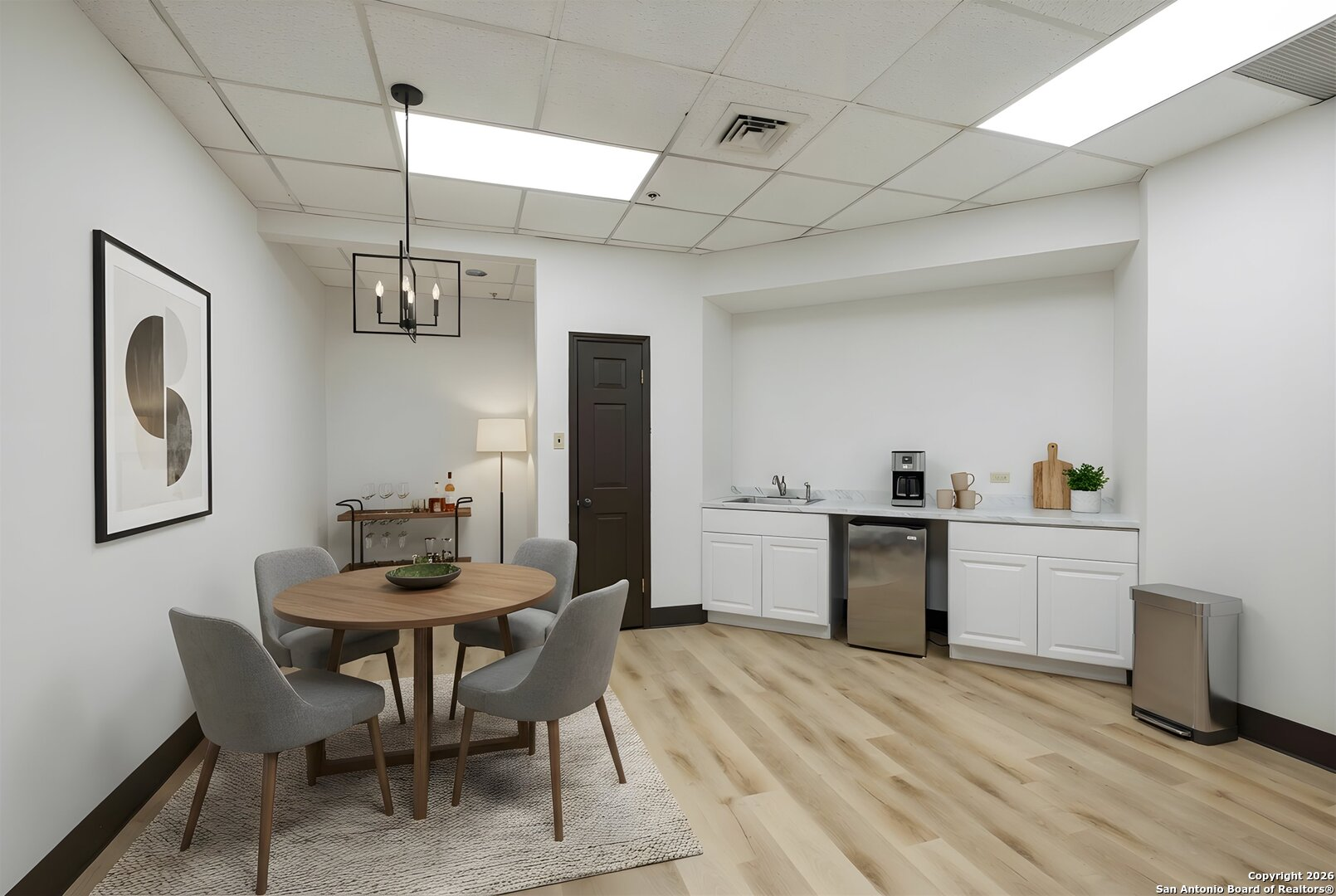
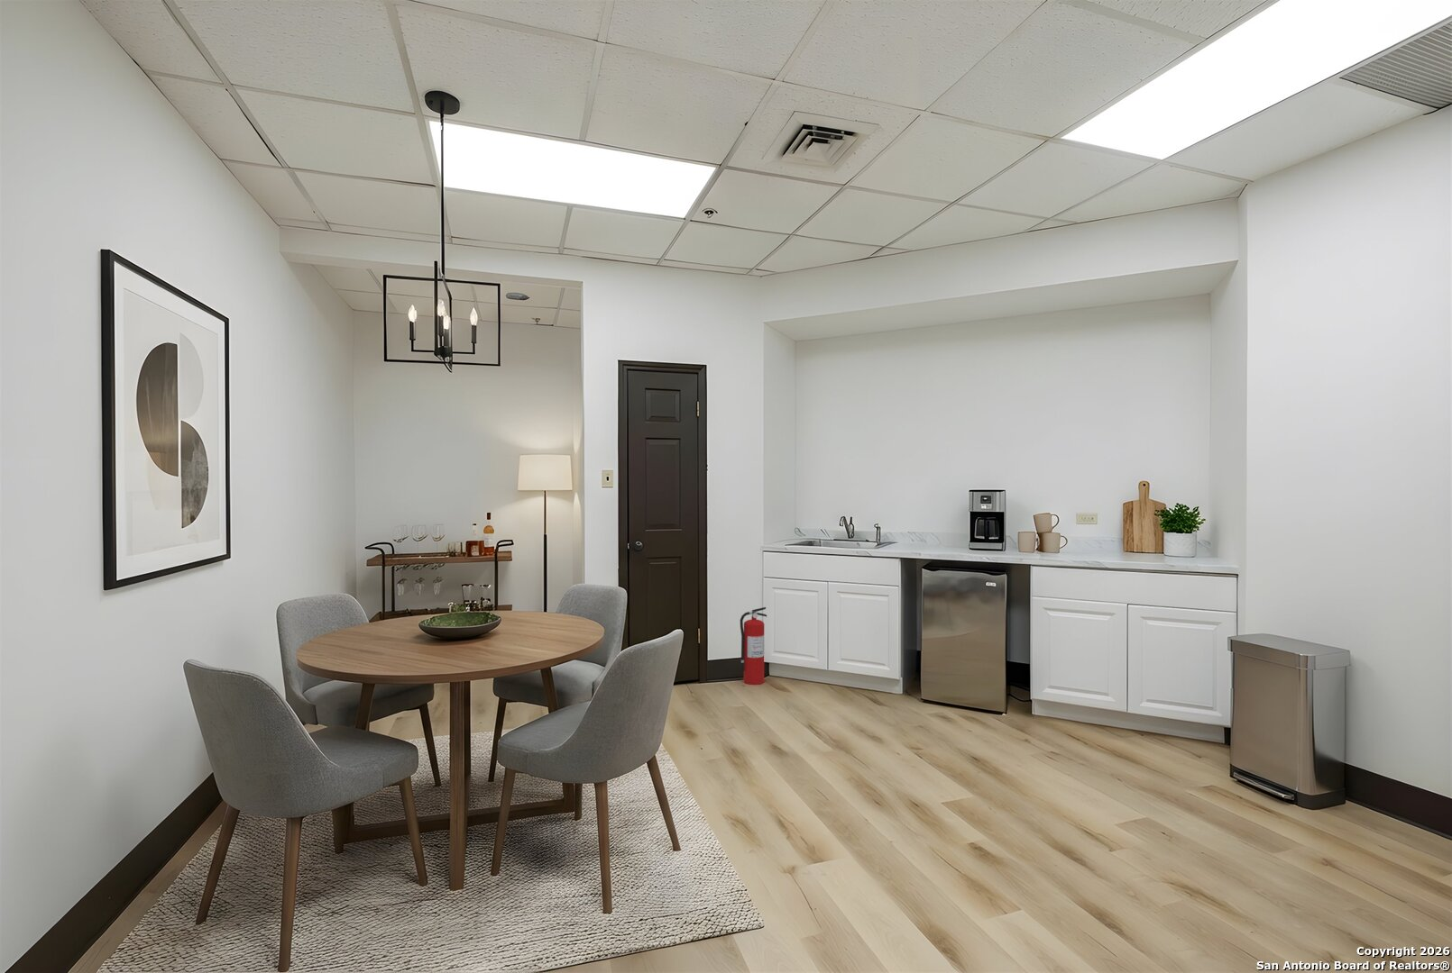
+ fire extinguisher (753, 644)
